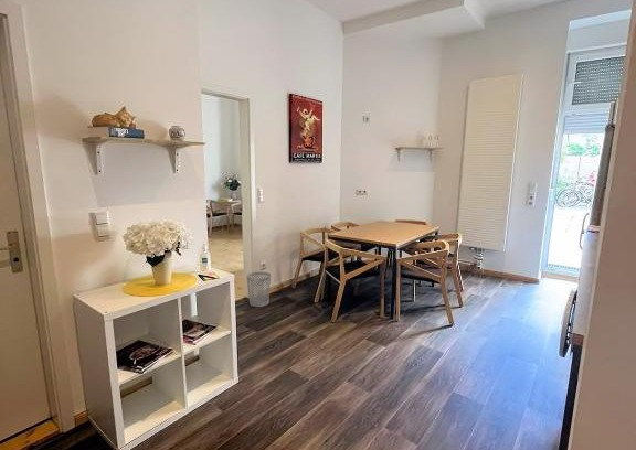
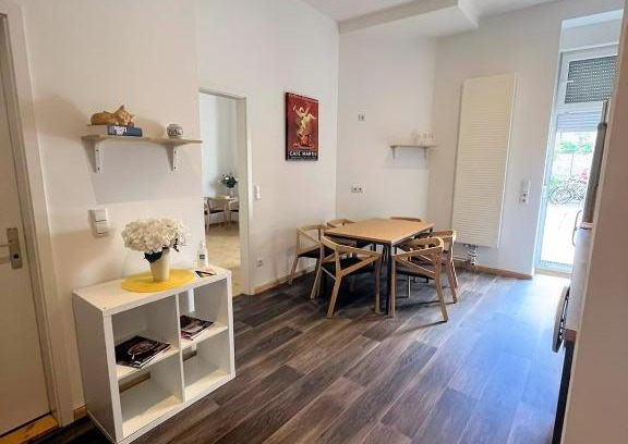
- wastebasket (258, 289)
